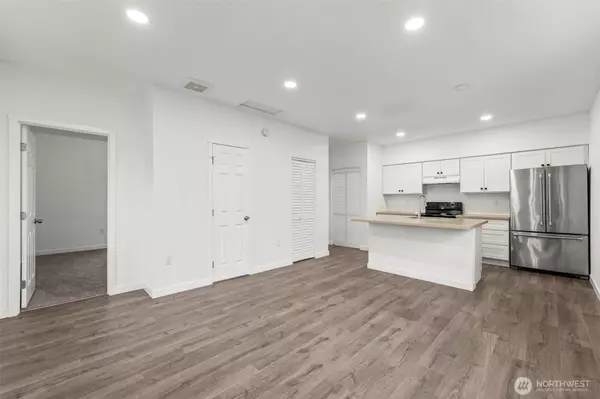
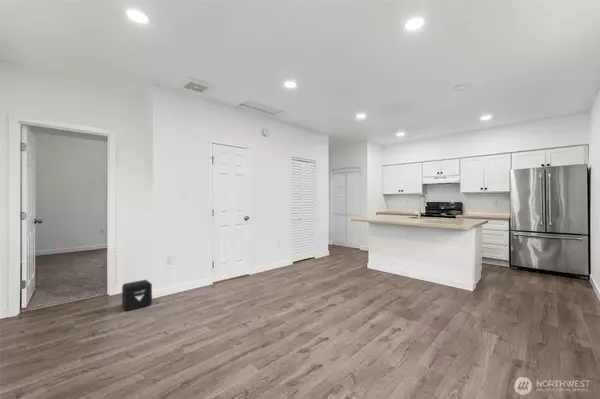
+ air purifier (137, 294)
